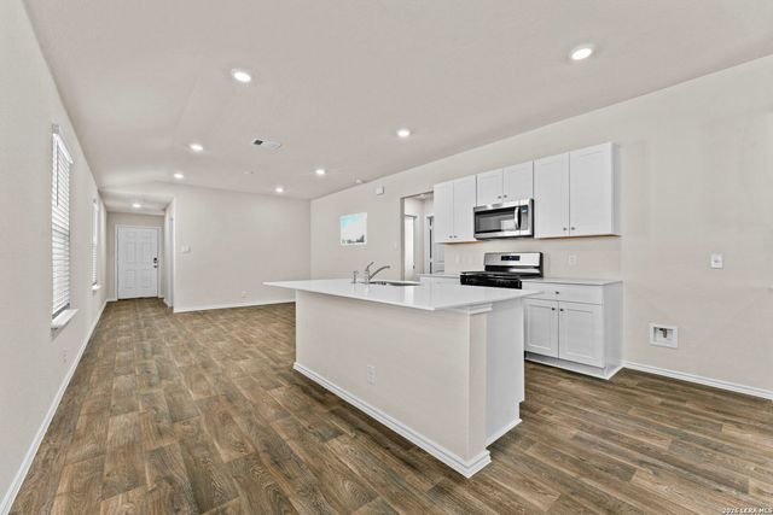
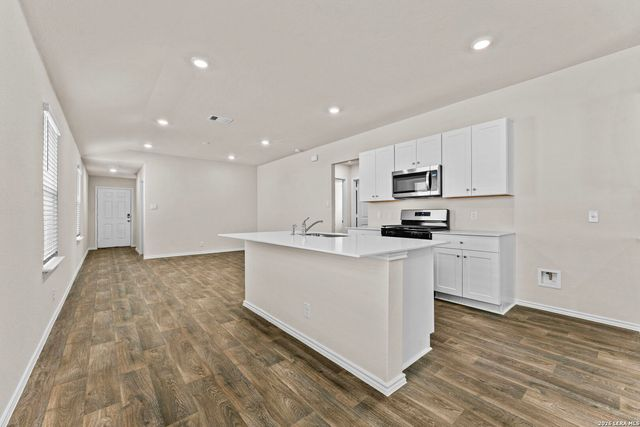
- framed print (353, 229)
